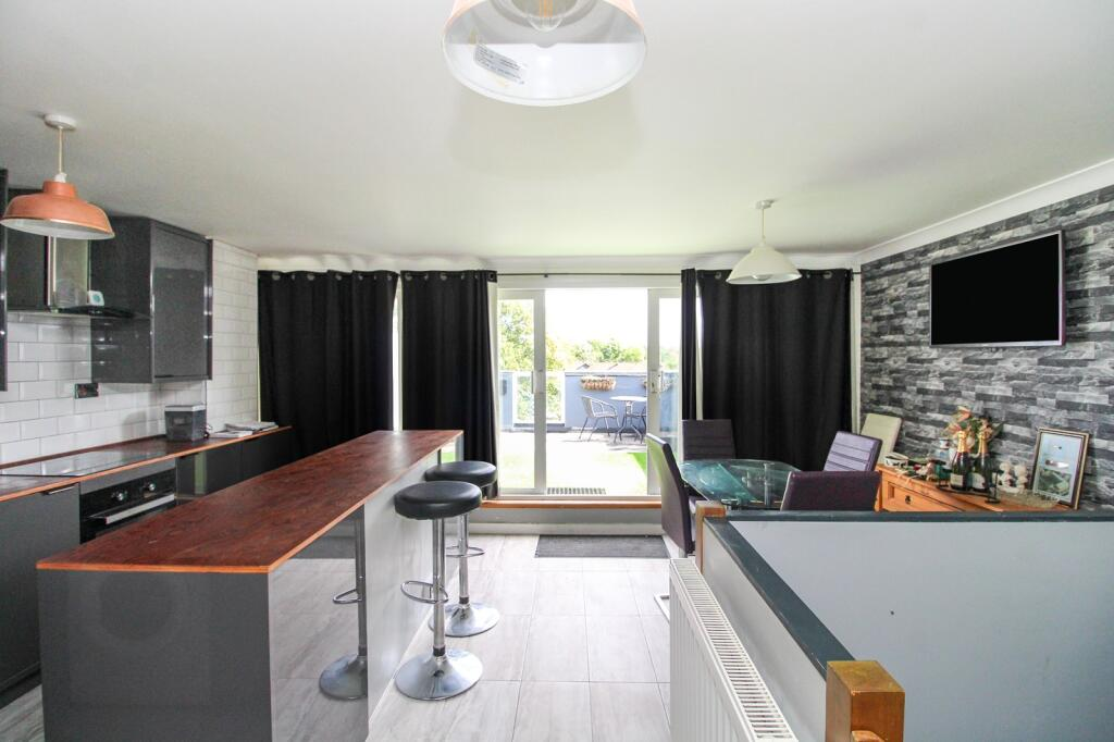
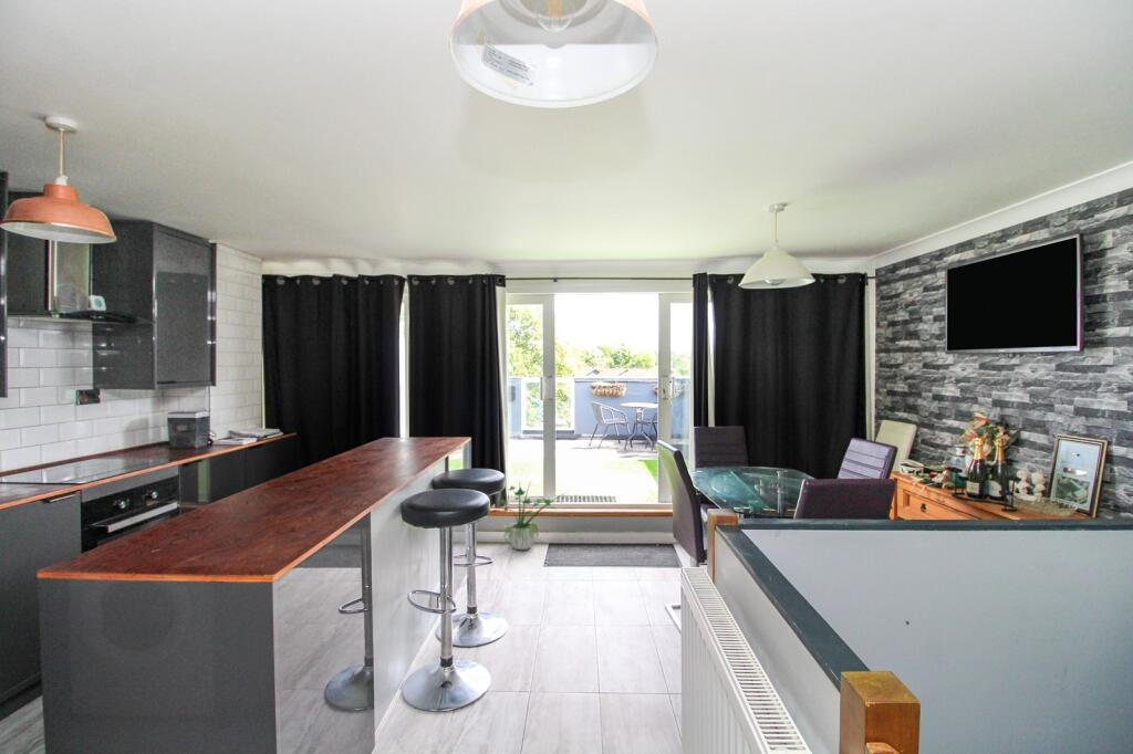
+ potted plant (532, 510)
